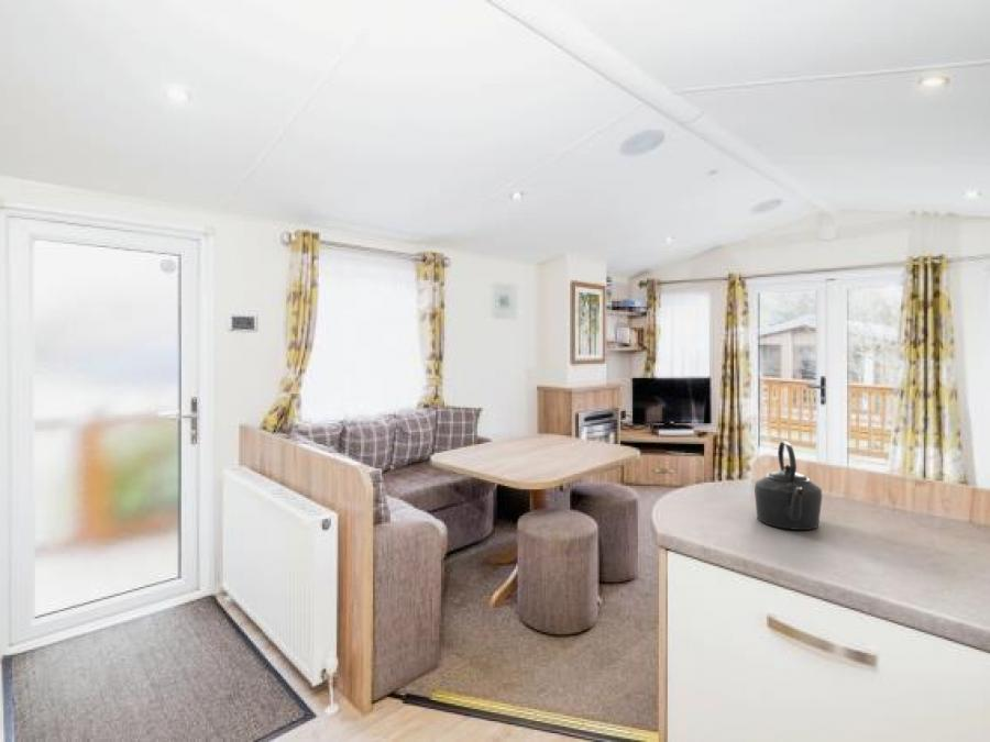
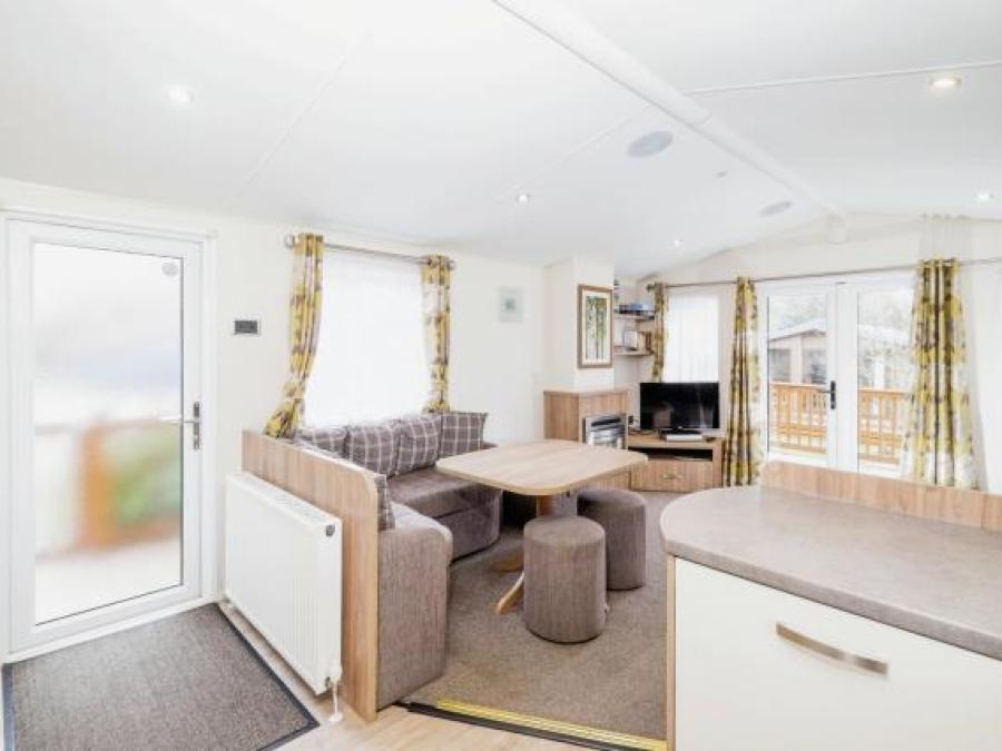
- kettle (790, 485)
